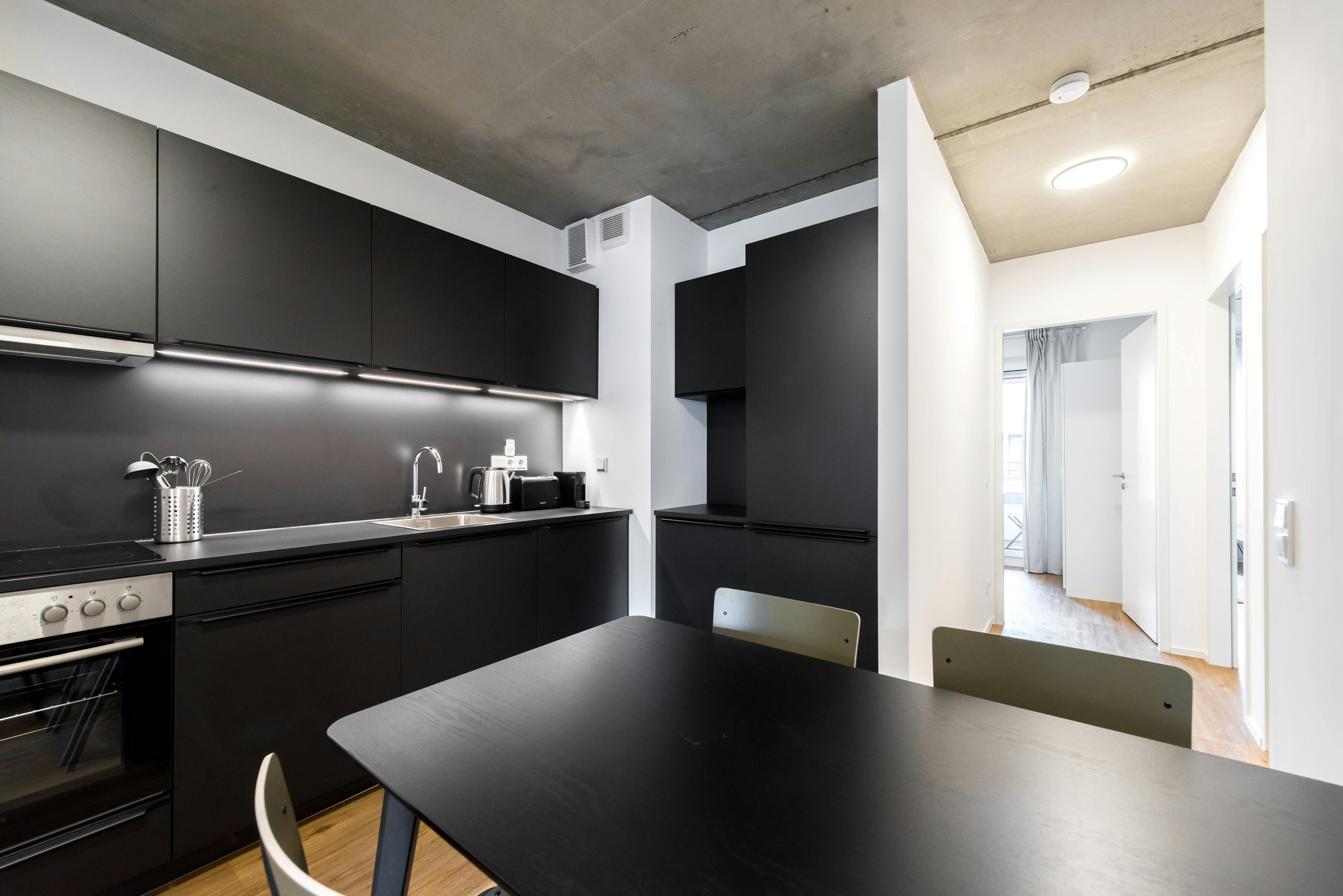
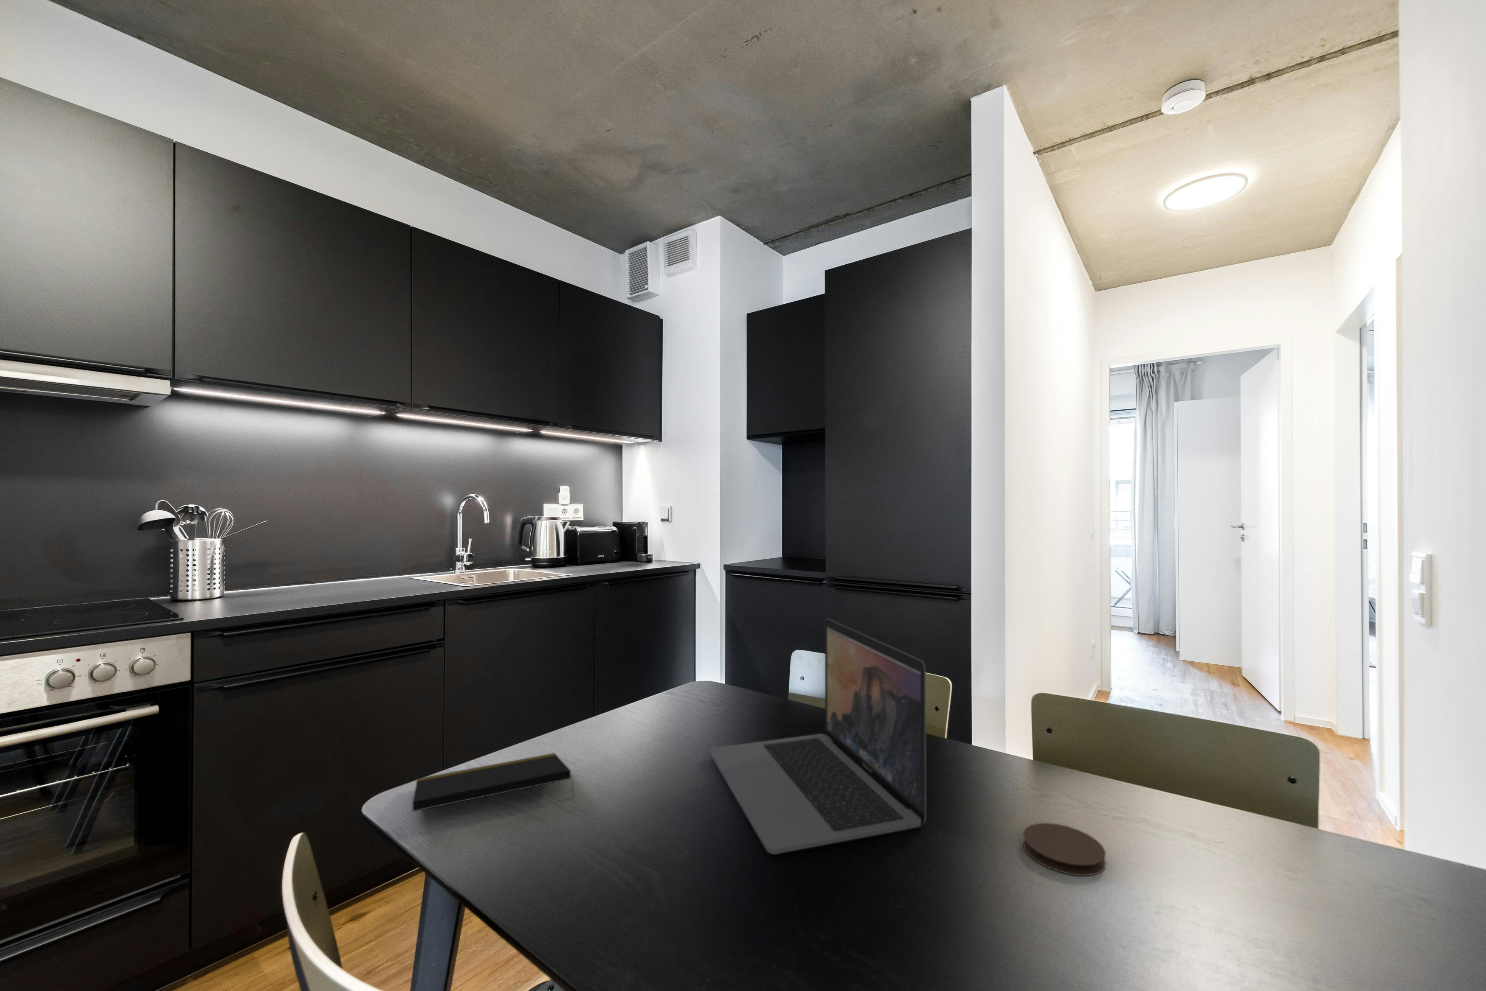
+ coaster (1063, 847)
+ laptop (825, 714)
+ notepad (492, 779)
